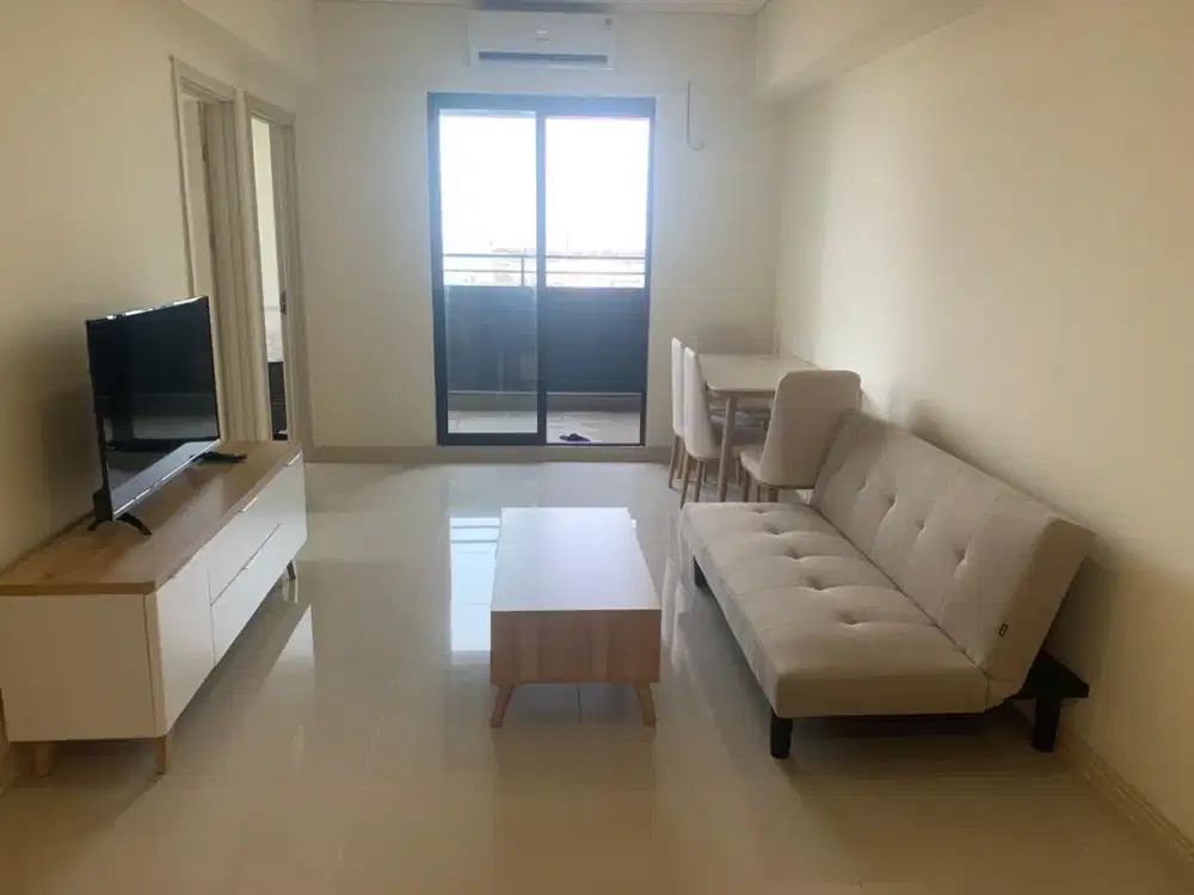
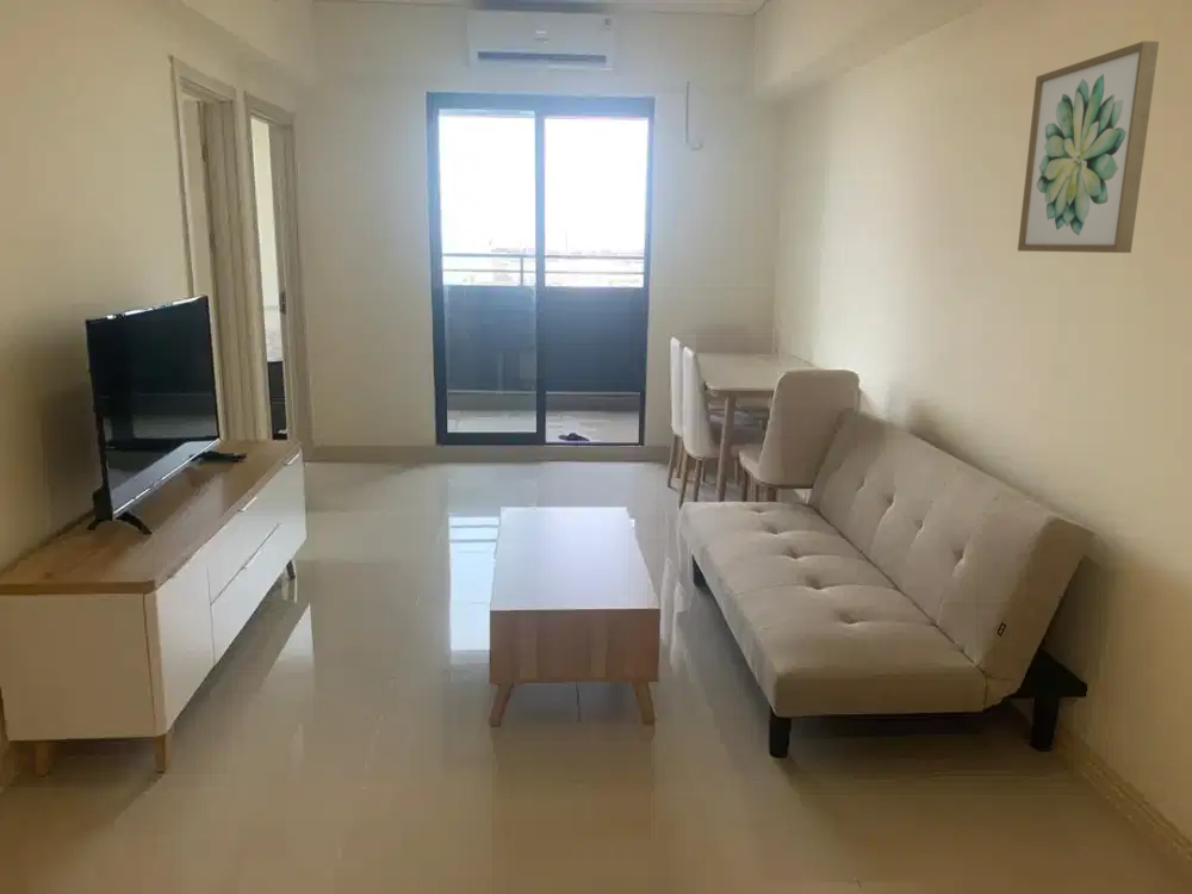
+ wall art (1080, 157)
